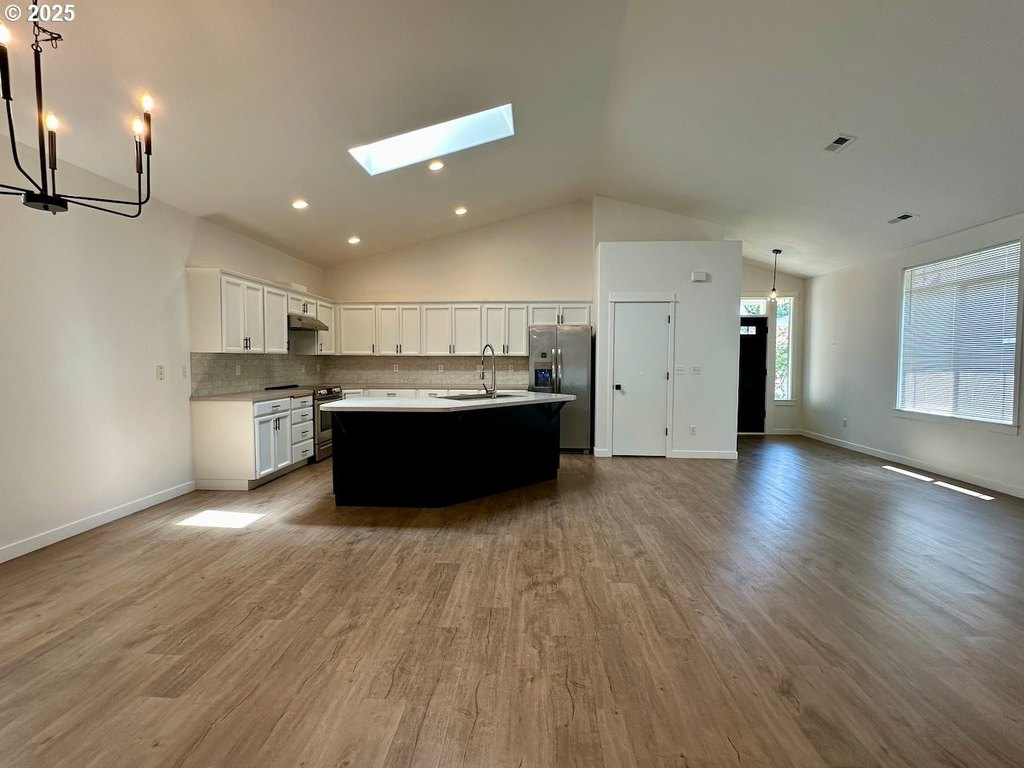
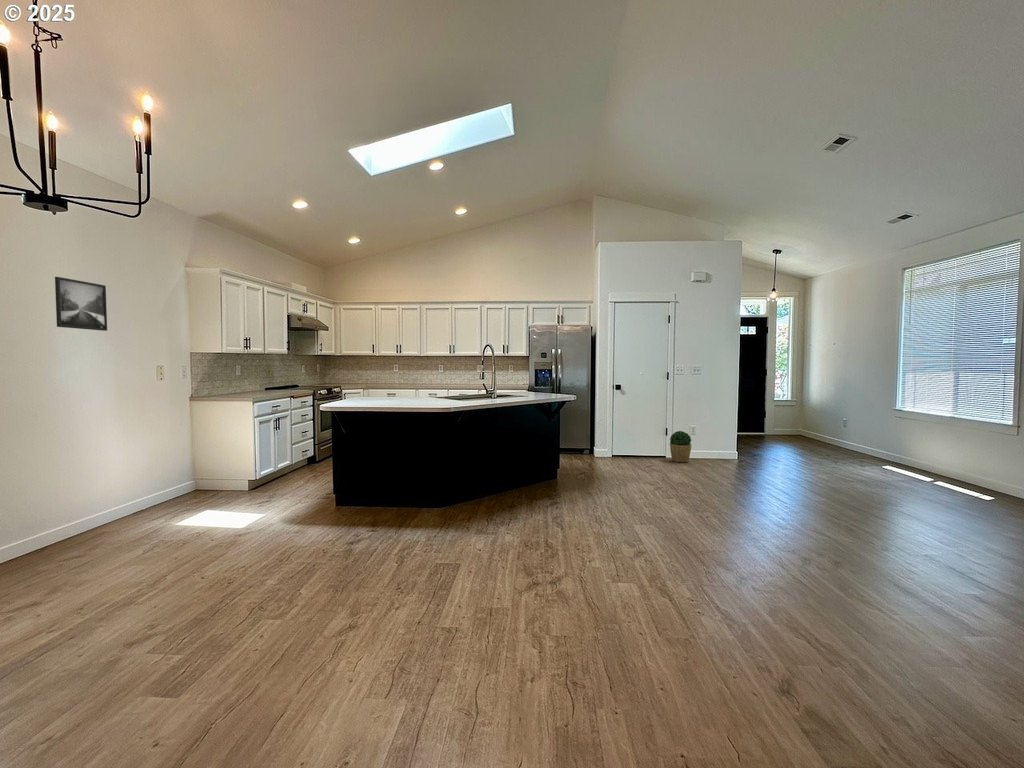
+ potted plant (680, 446)
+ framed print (82, 305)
